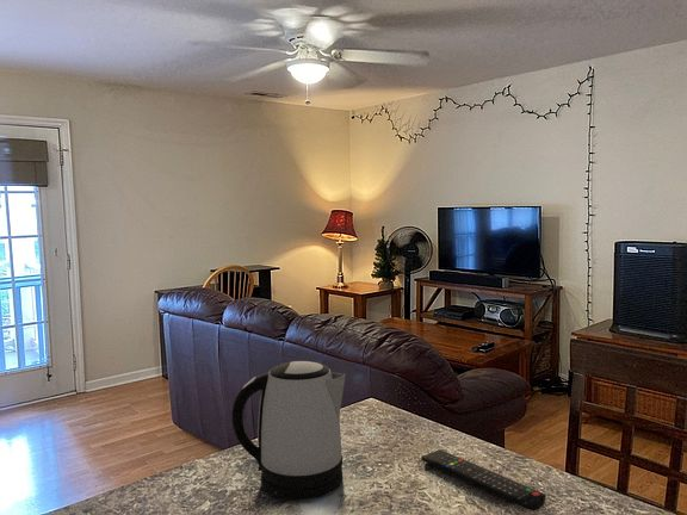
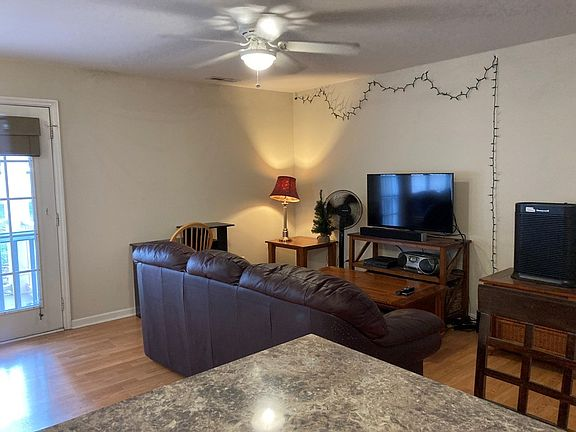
- remote control (479, 478)
- kettle (289, 422)
